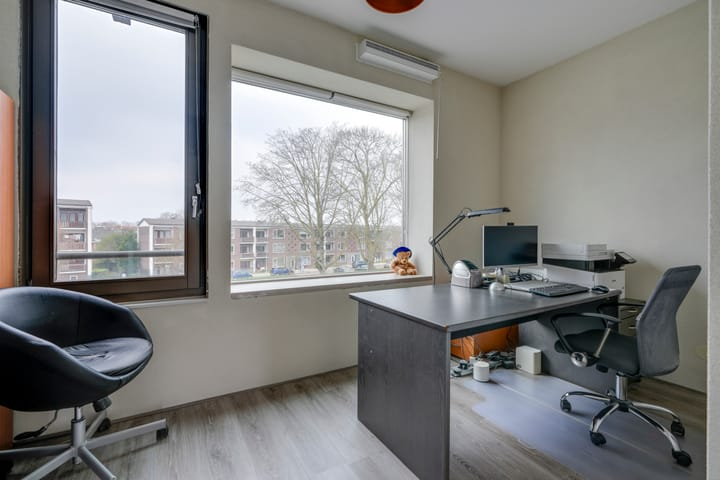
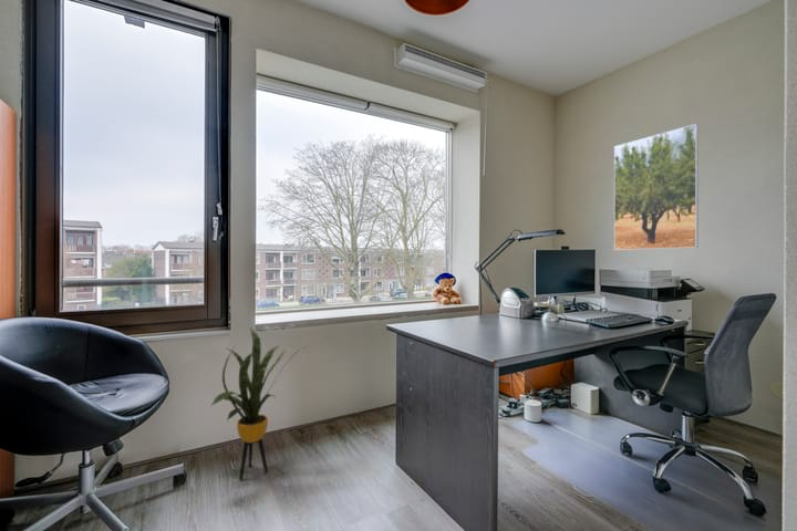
+ house plant (258, 400)
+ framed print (652, 192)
